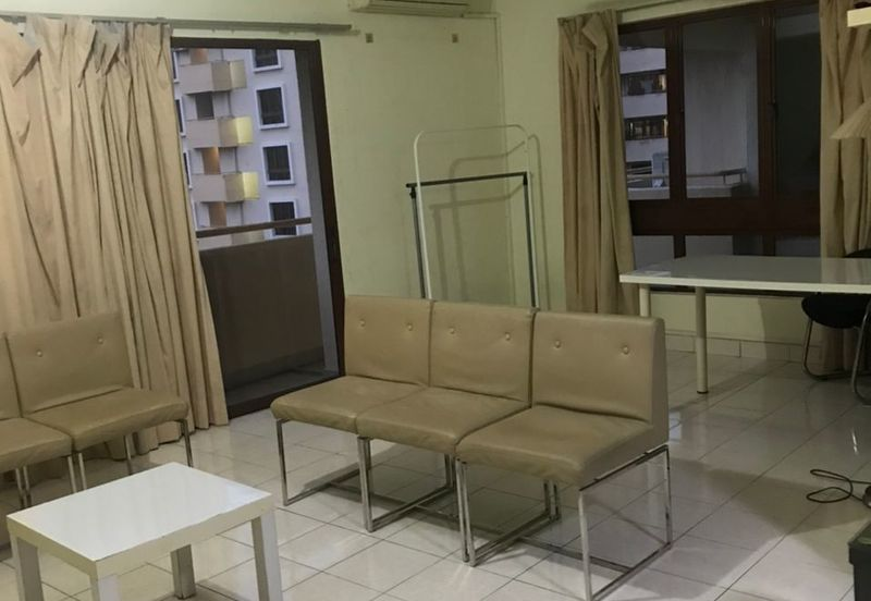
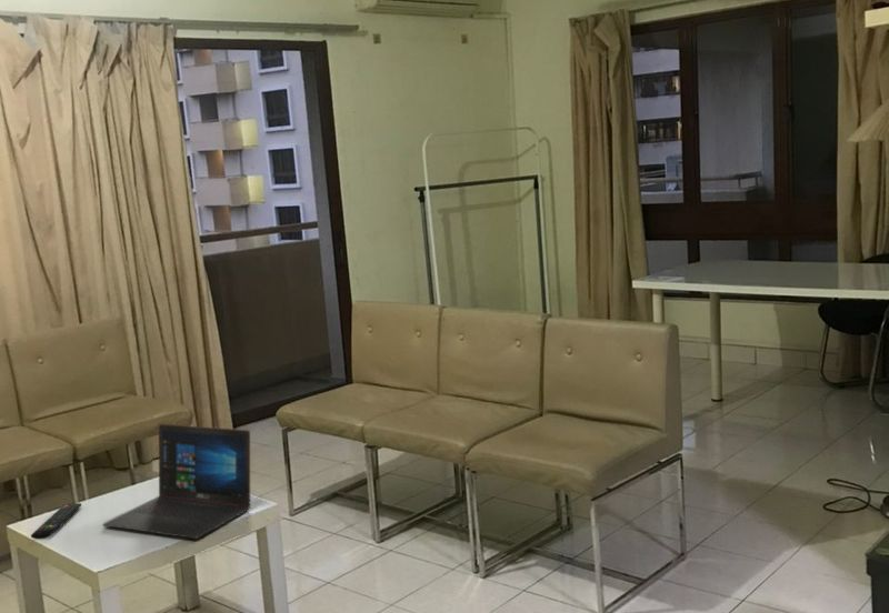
+ remote control (58, 520)
+ laptop (176, 478)
